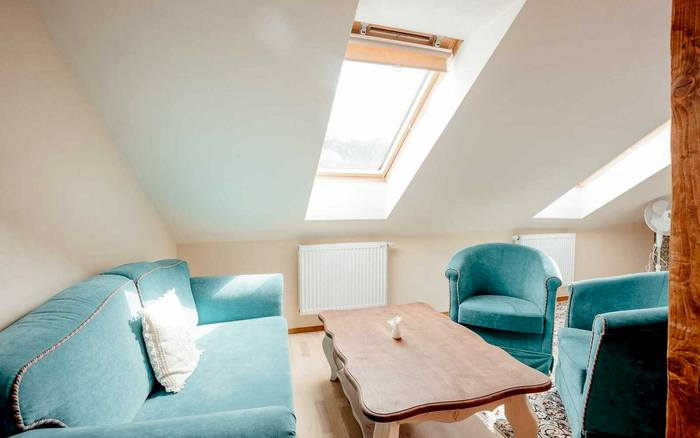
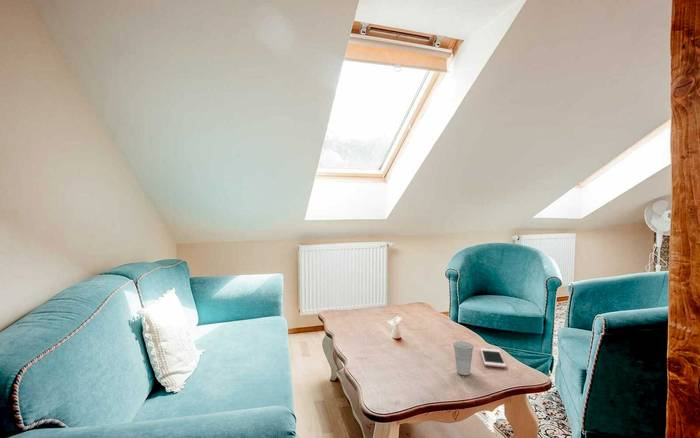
+ cup (463, 358)
+ cell phone (492, 357)
